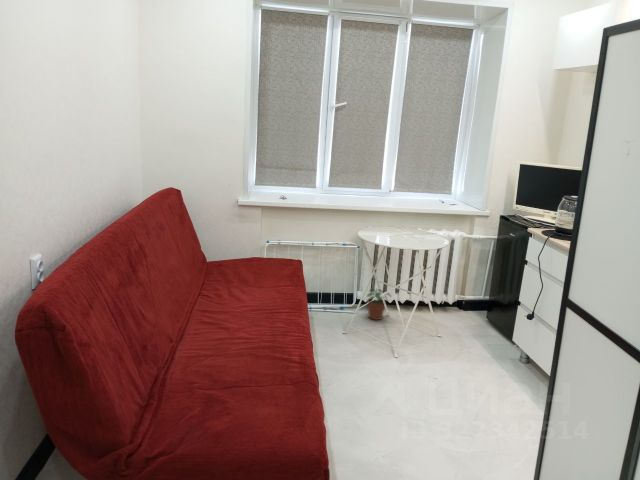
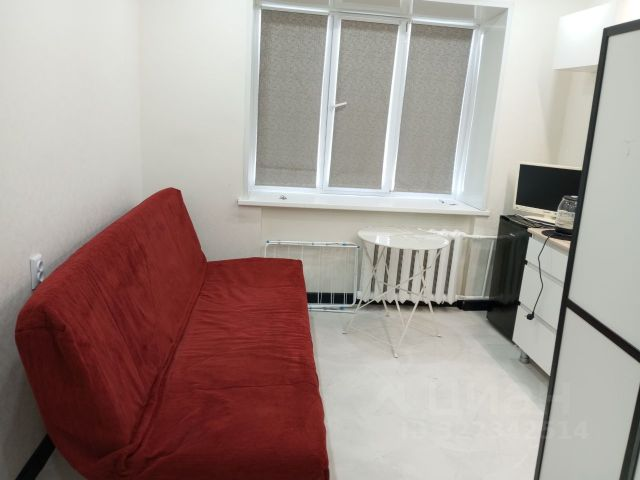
- potted plant (377, 304)
